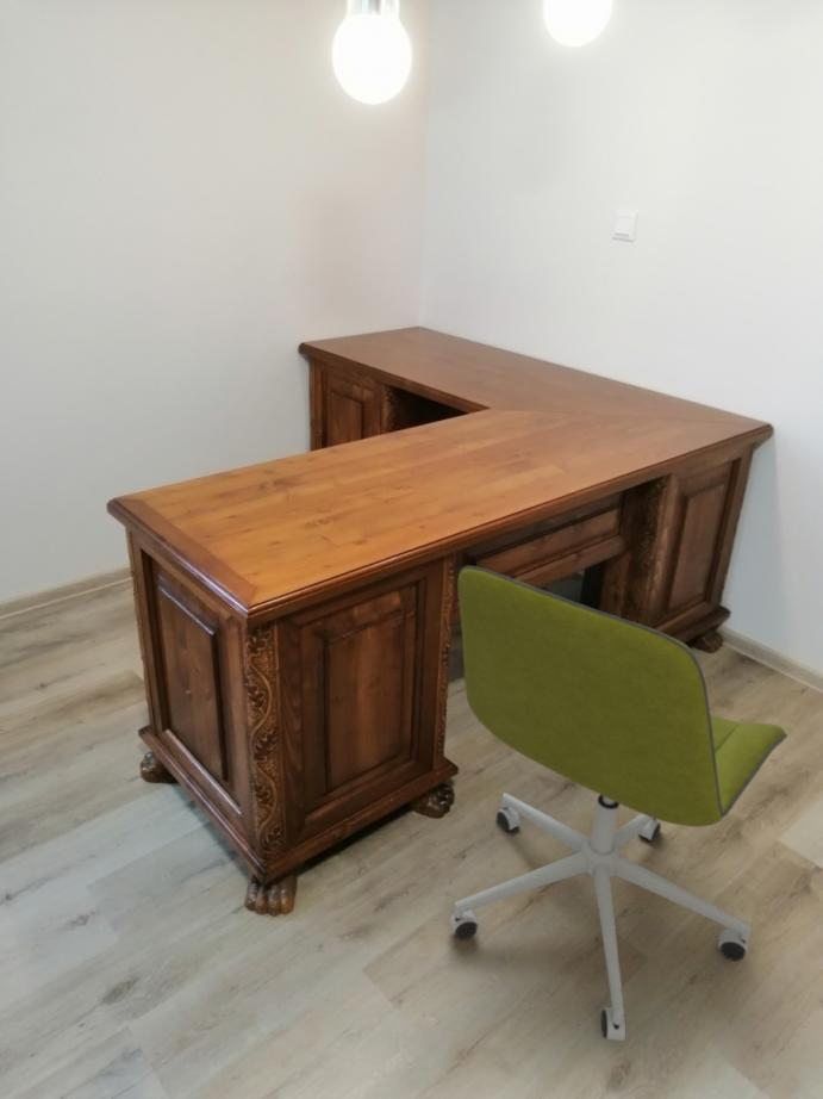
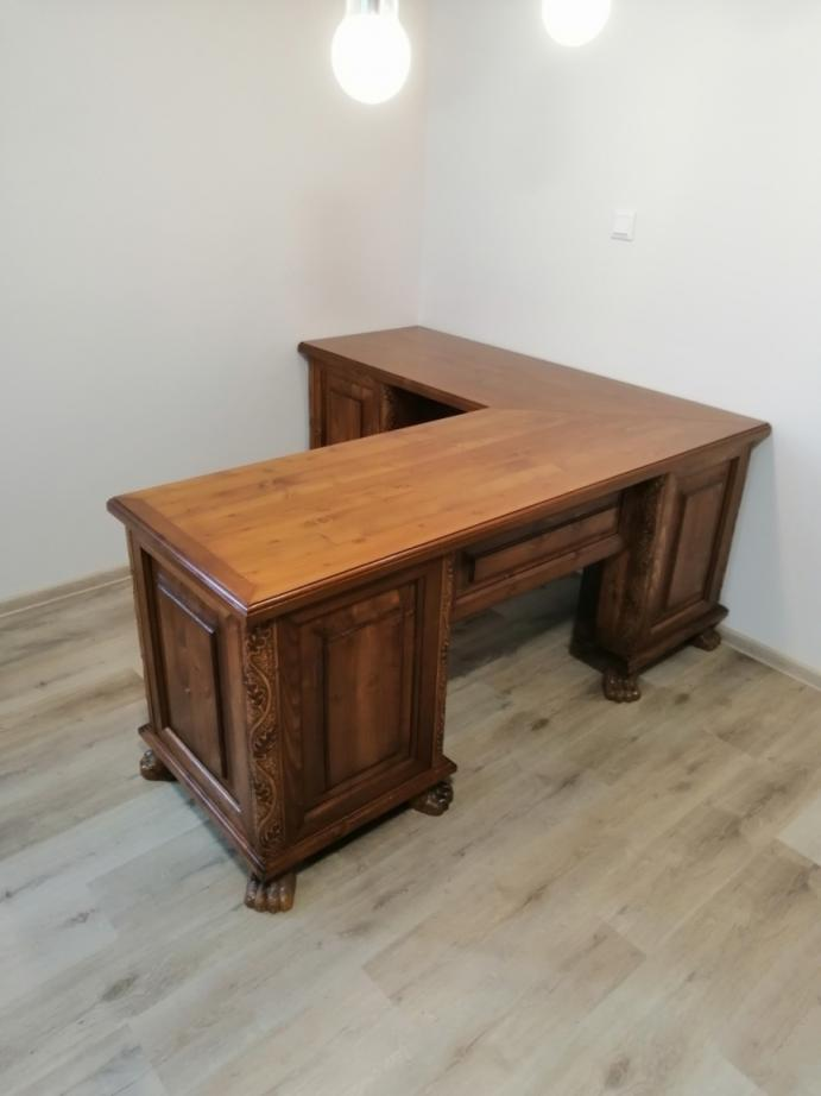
- office chair (616, 744)
